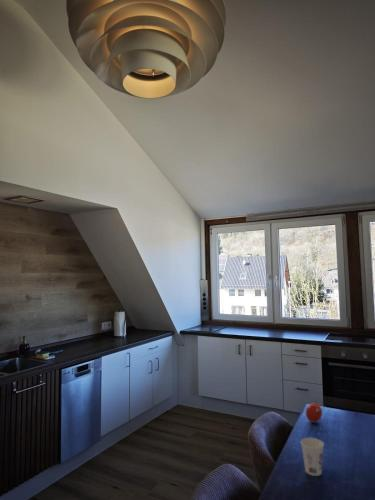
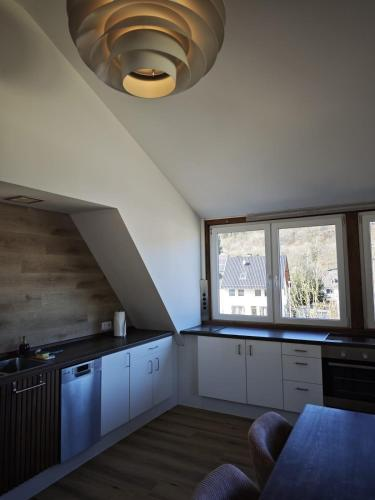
- cup (312, 457)
- fruit (313, 411)
